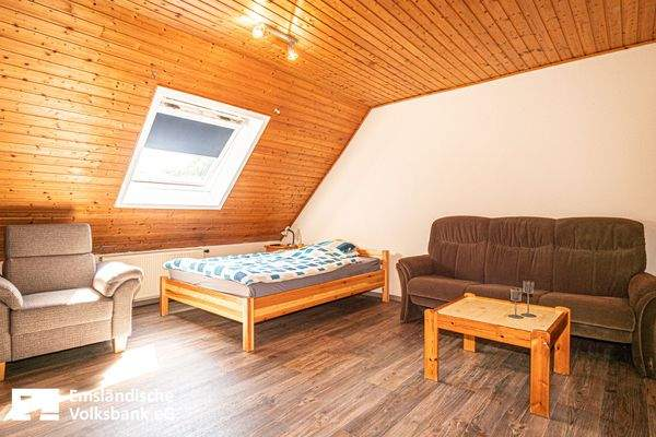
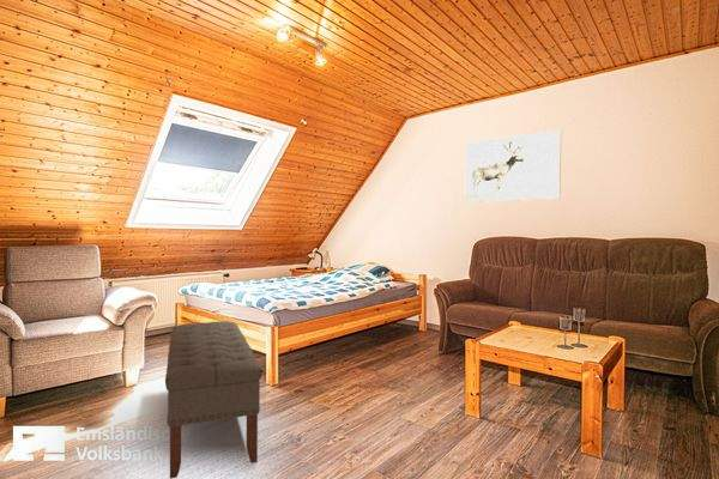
+ wall art (509, 169)
+ bench (209, 381)
